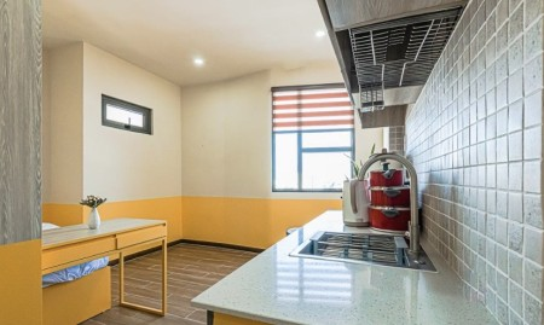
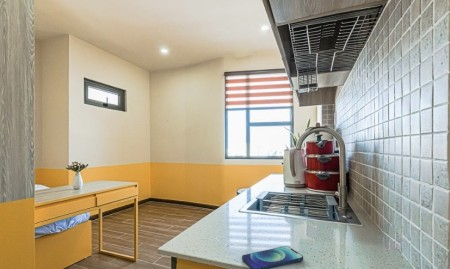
+ smartphone (272, 257)
